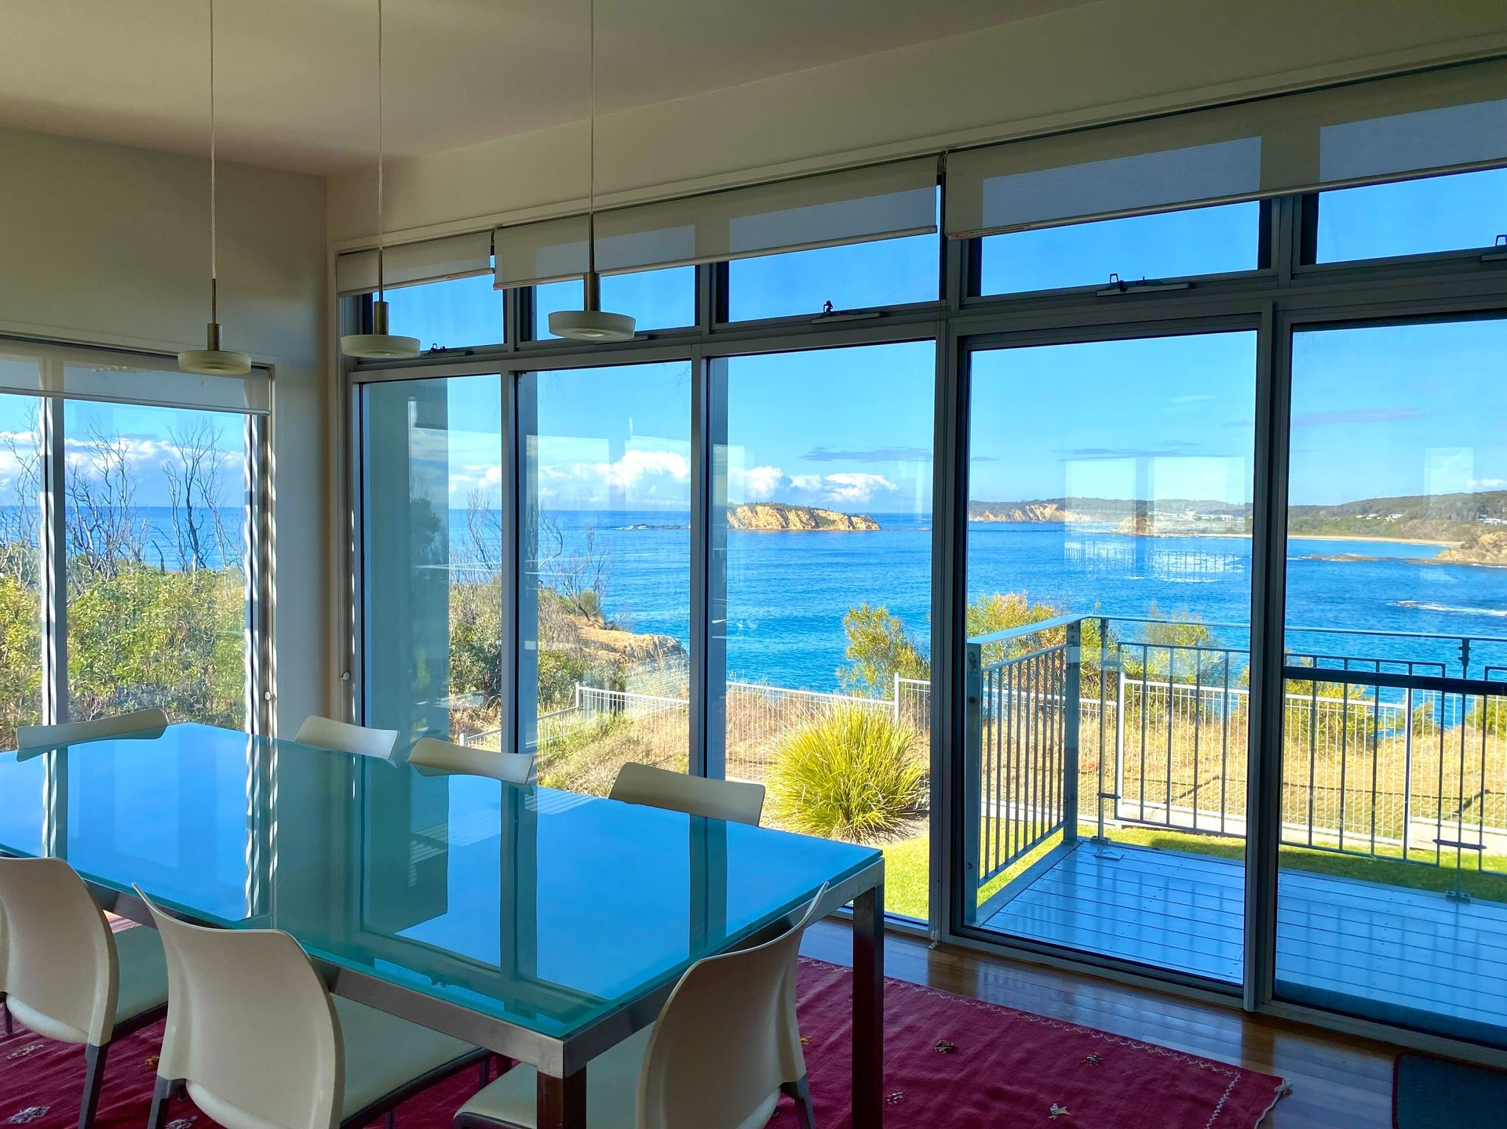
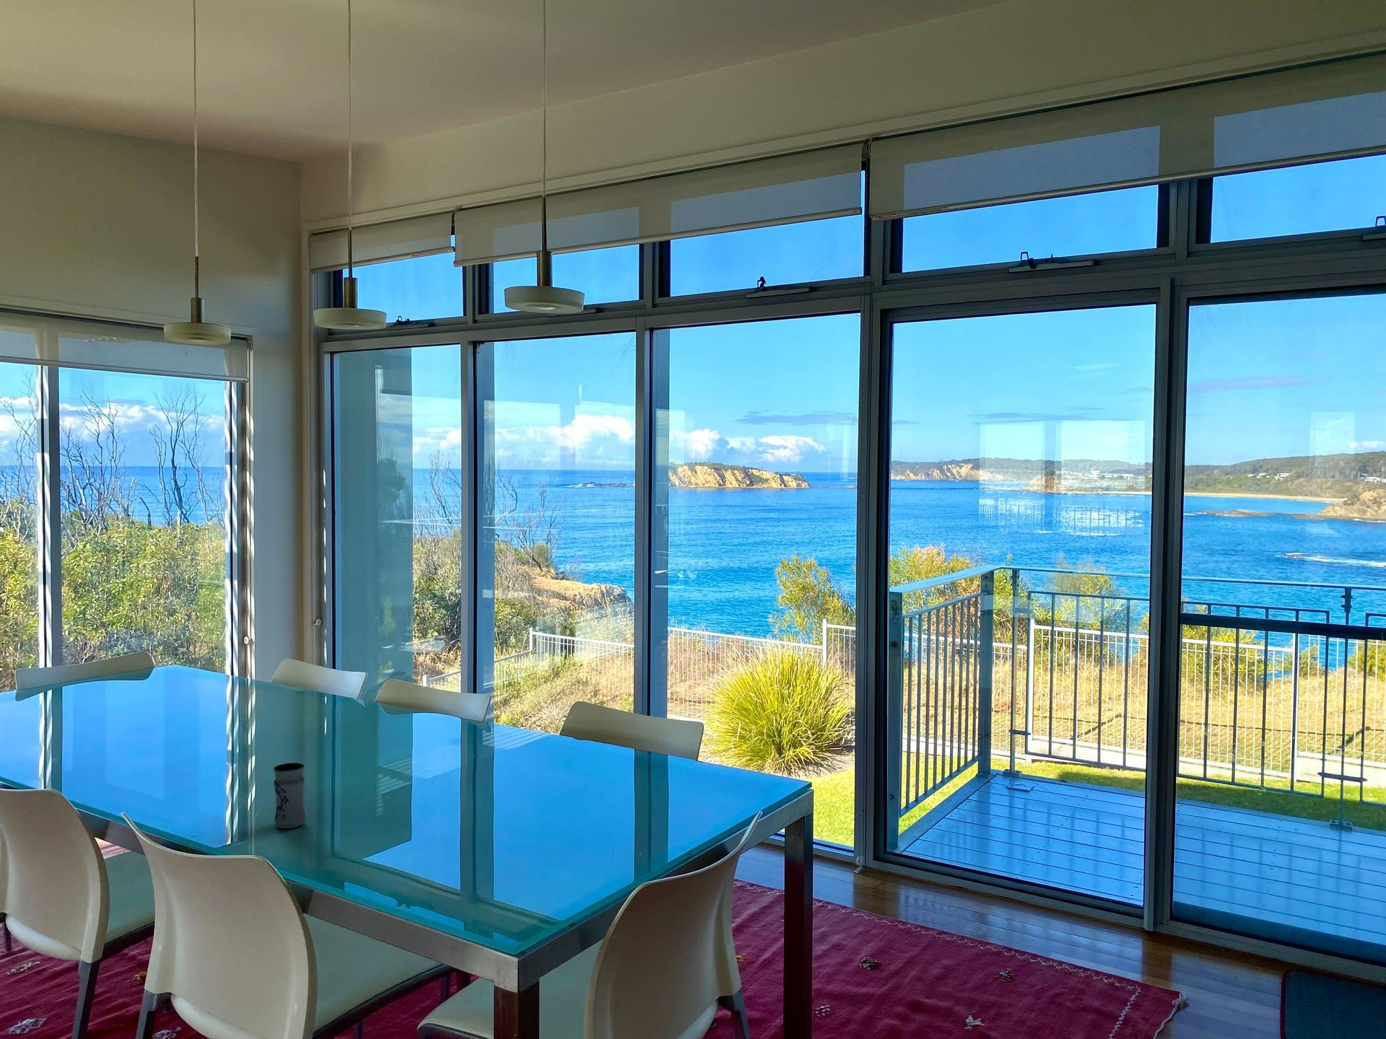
+ jar (289, 796)
